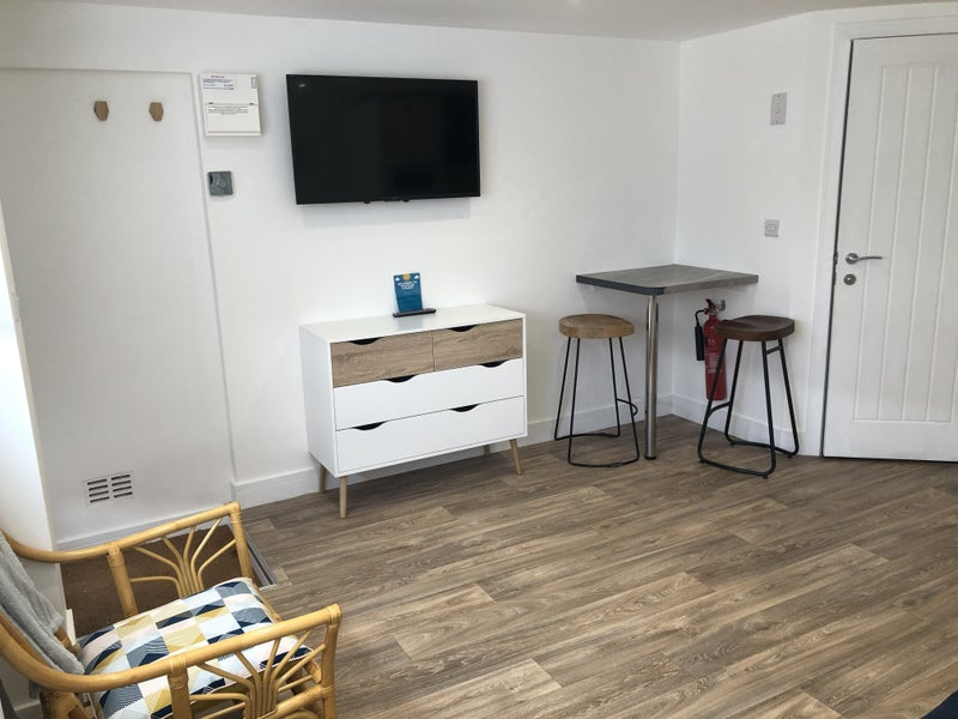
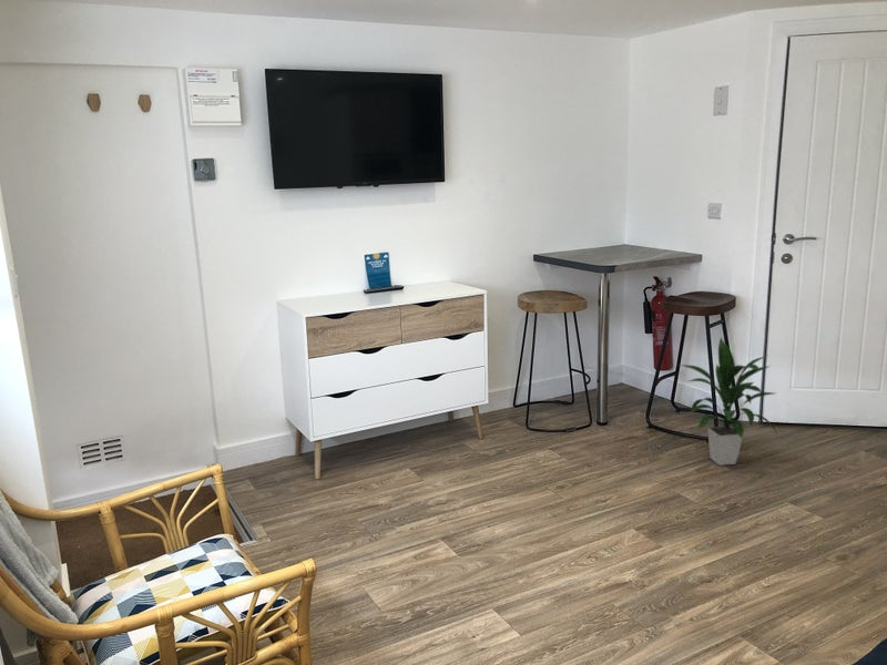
+ indoor plant (732, 403)
